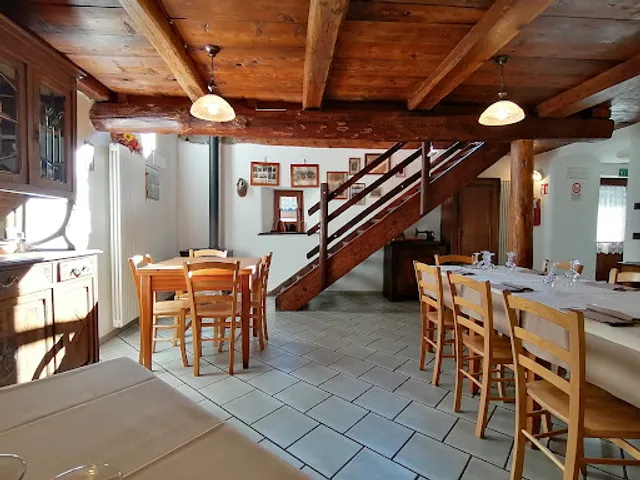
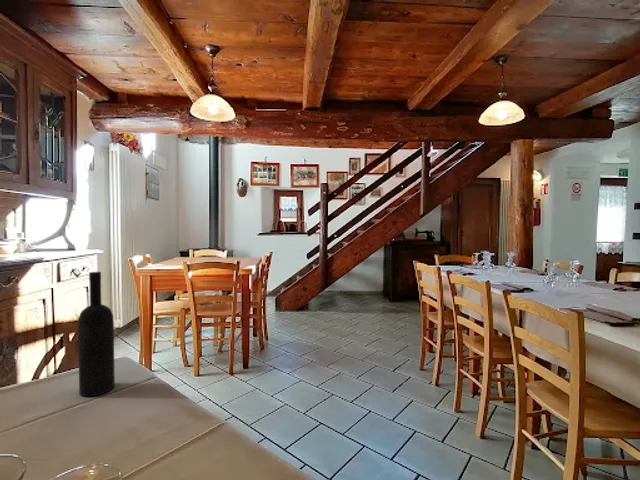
+ wine bottle (96, 331)
